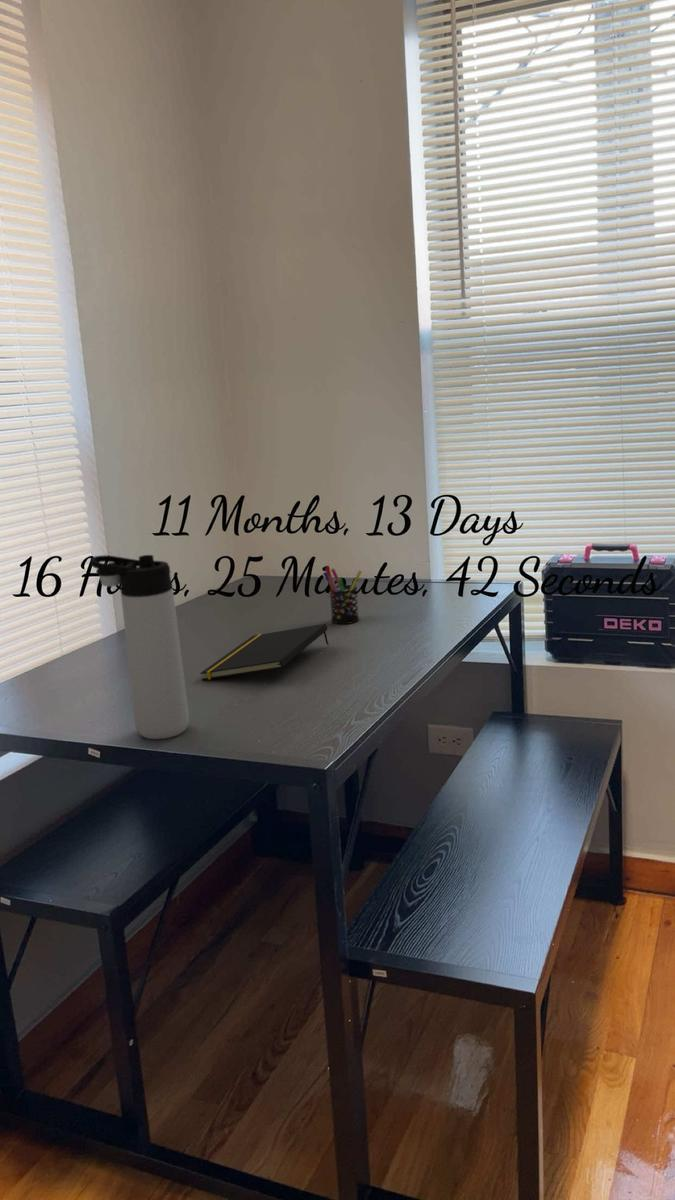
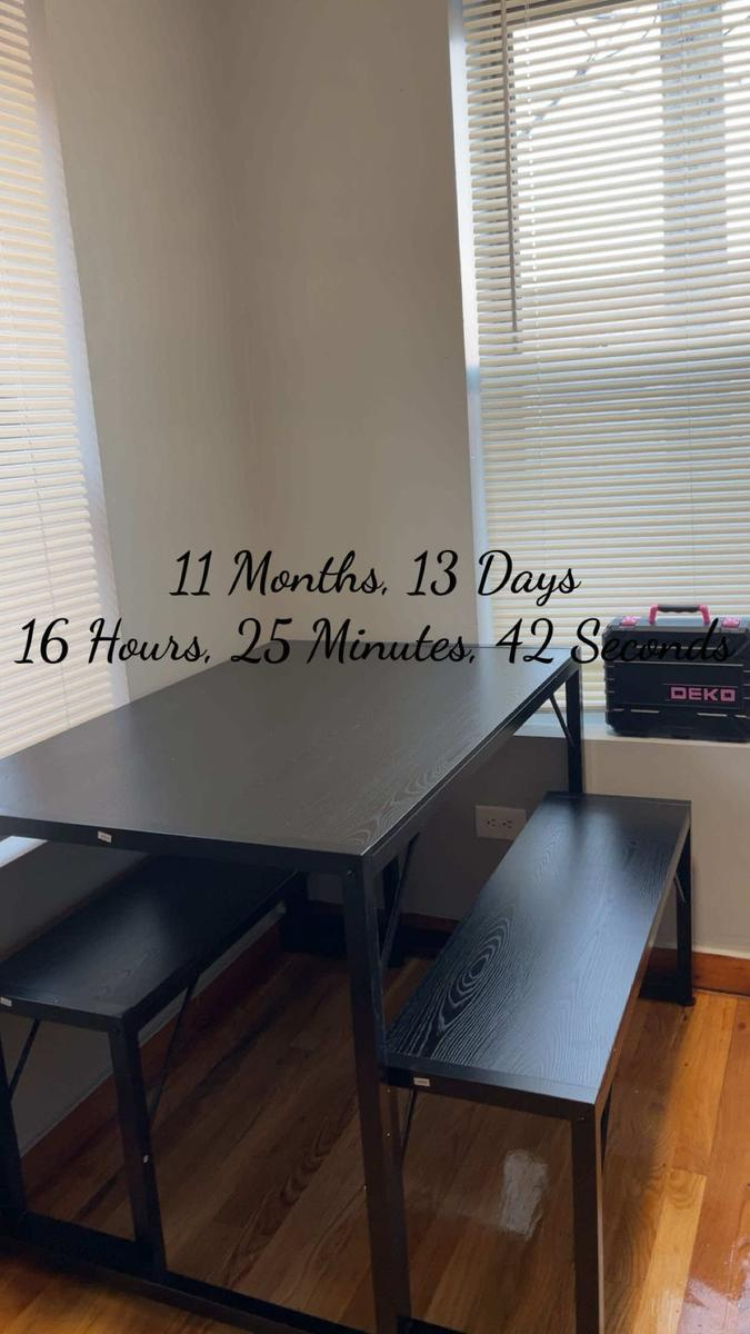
- pen holder (342, 593)
- thermos bottle (141, 645)
- notepad (266, 650)
